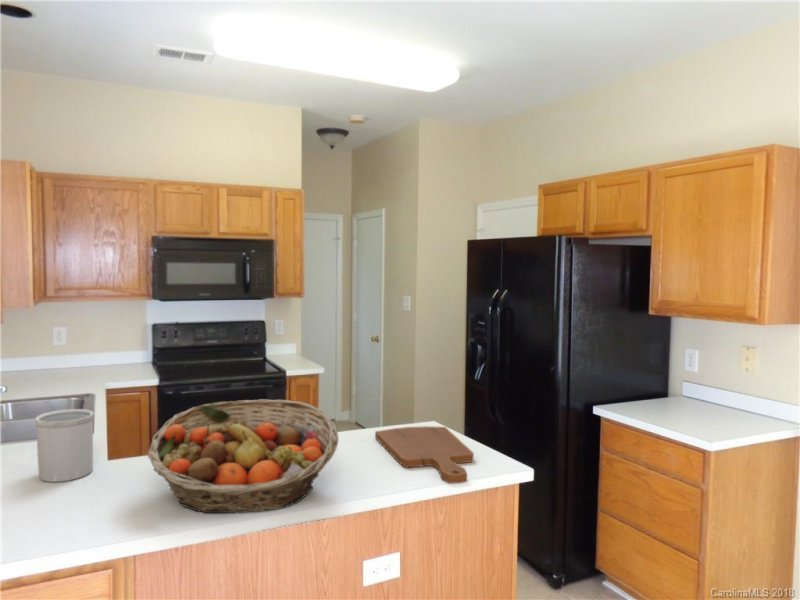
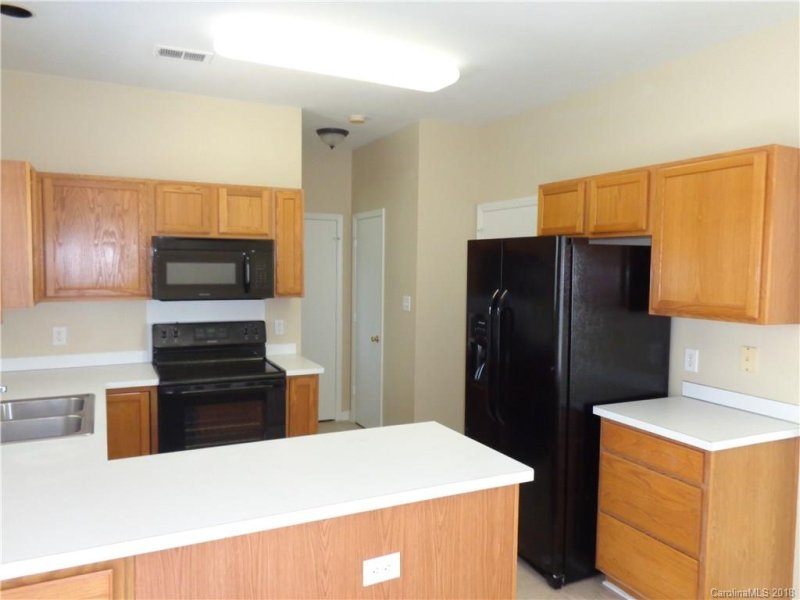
- cutting board (426, 447)
- utensil holder (65, 444)
- fruit basket (246, 452)
